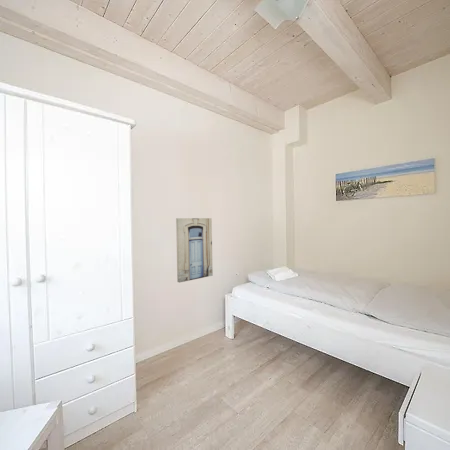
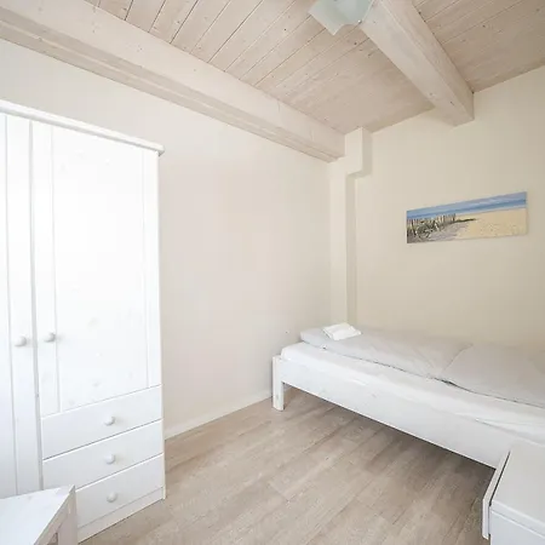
- wall art (195, 248)
